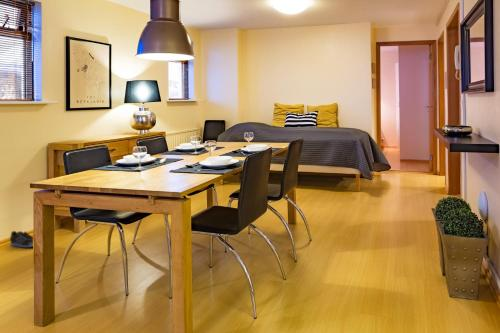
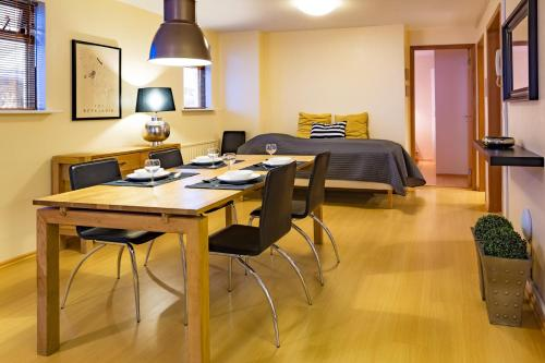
- sneaker (24, 238)
